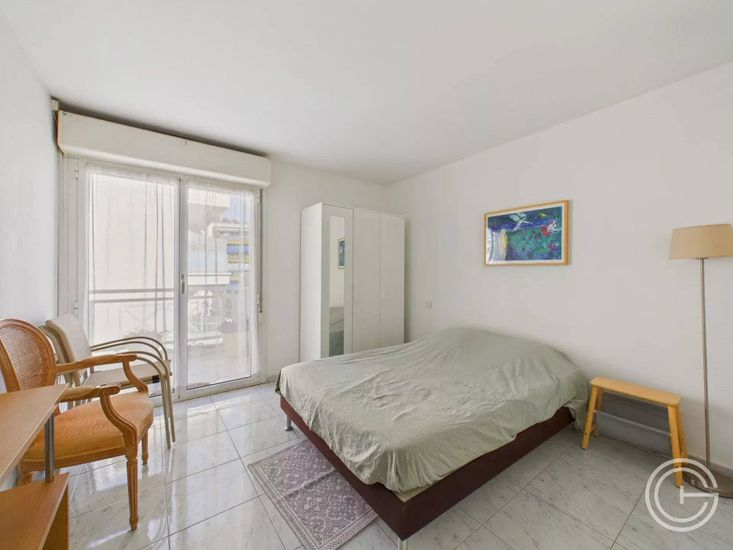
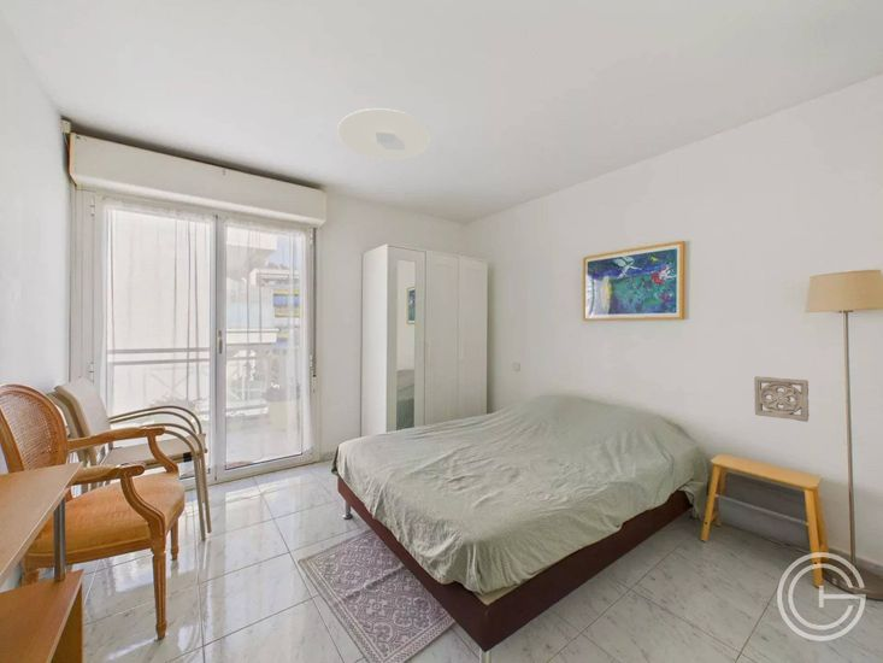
+ ceiling light (384, 133)
+ wall ornament (779, 399)
